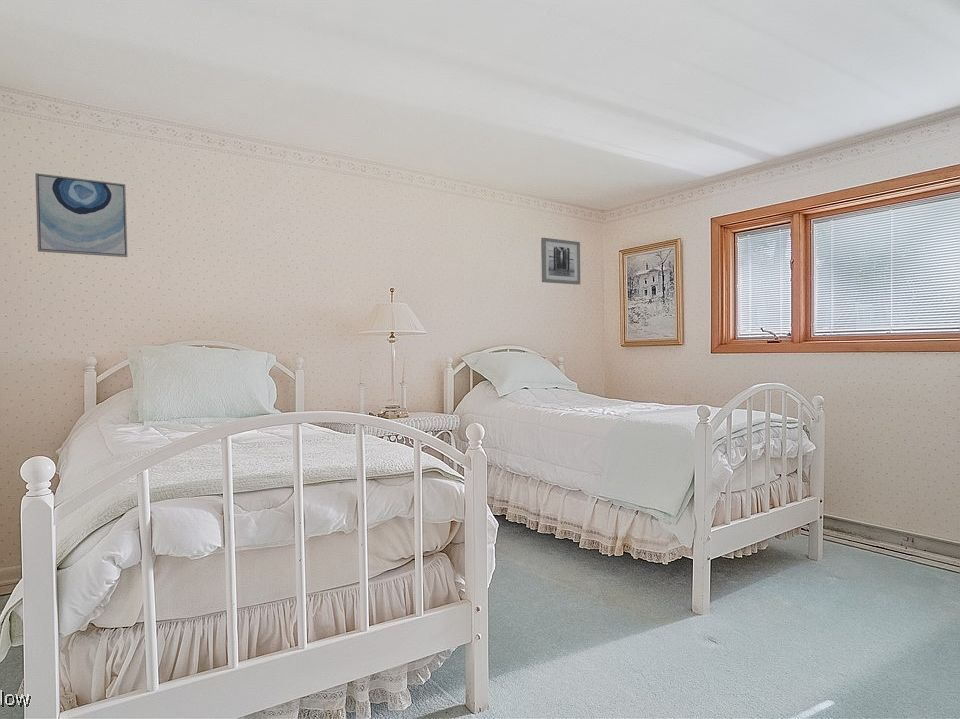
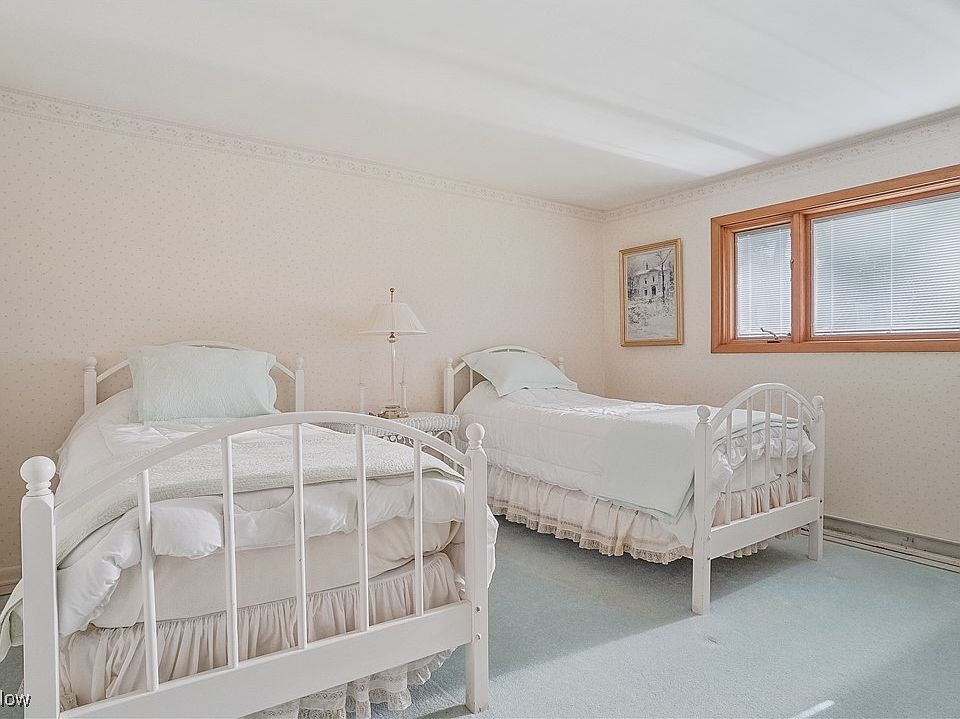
- wall art (83, 216)
- wall art (561, 261)
